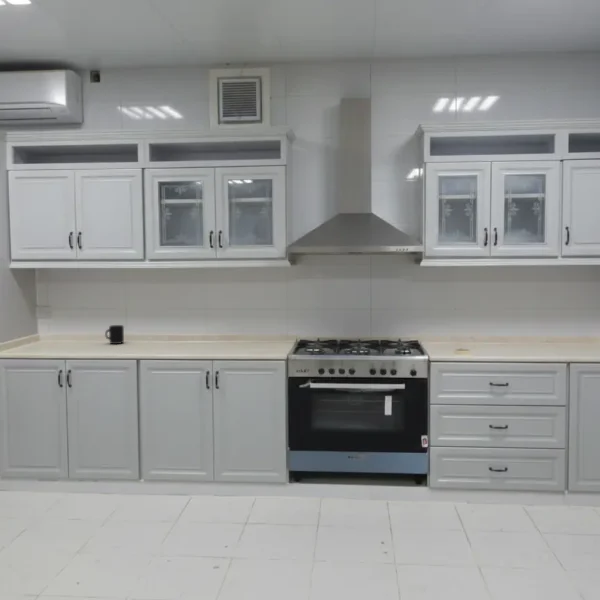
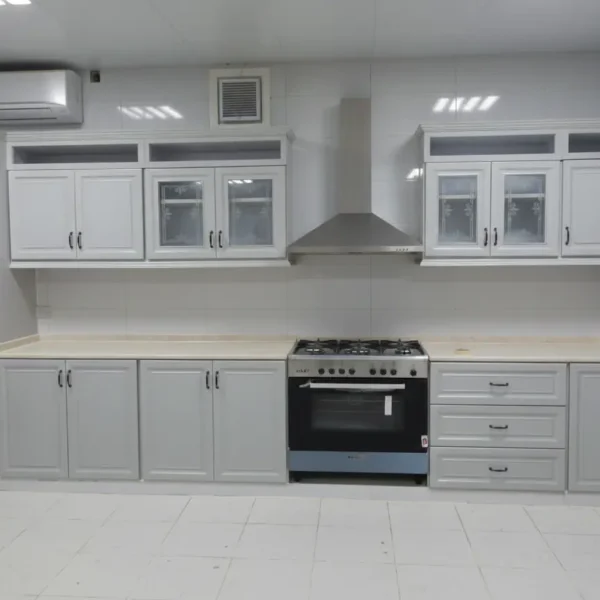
- mug (114, 334)
